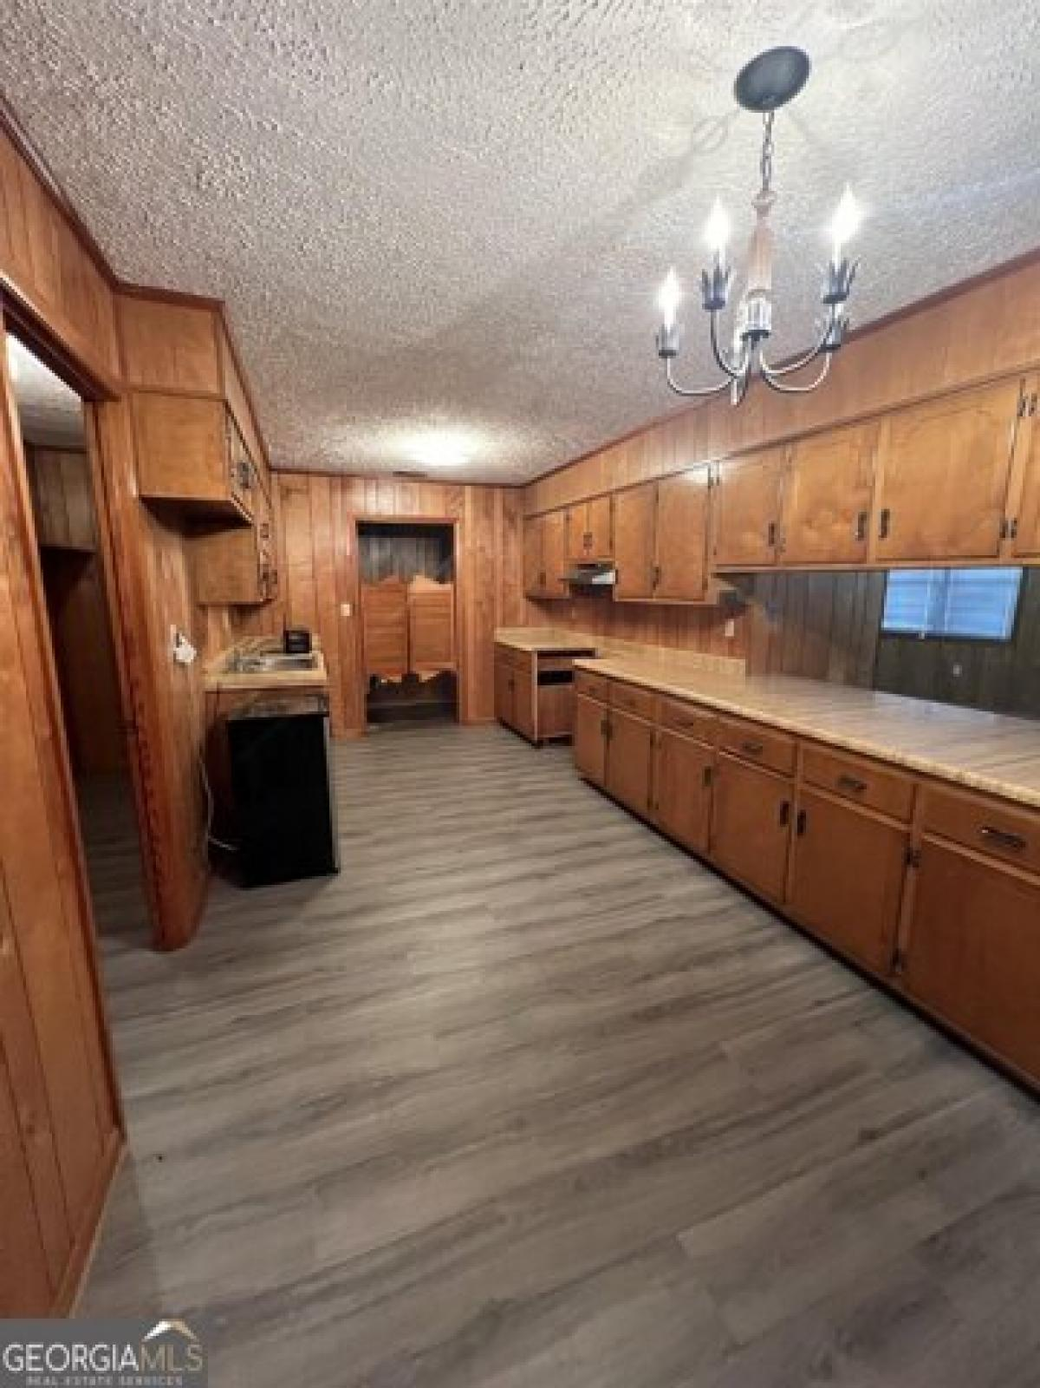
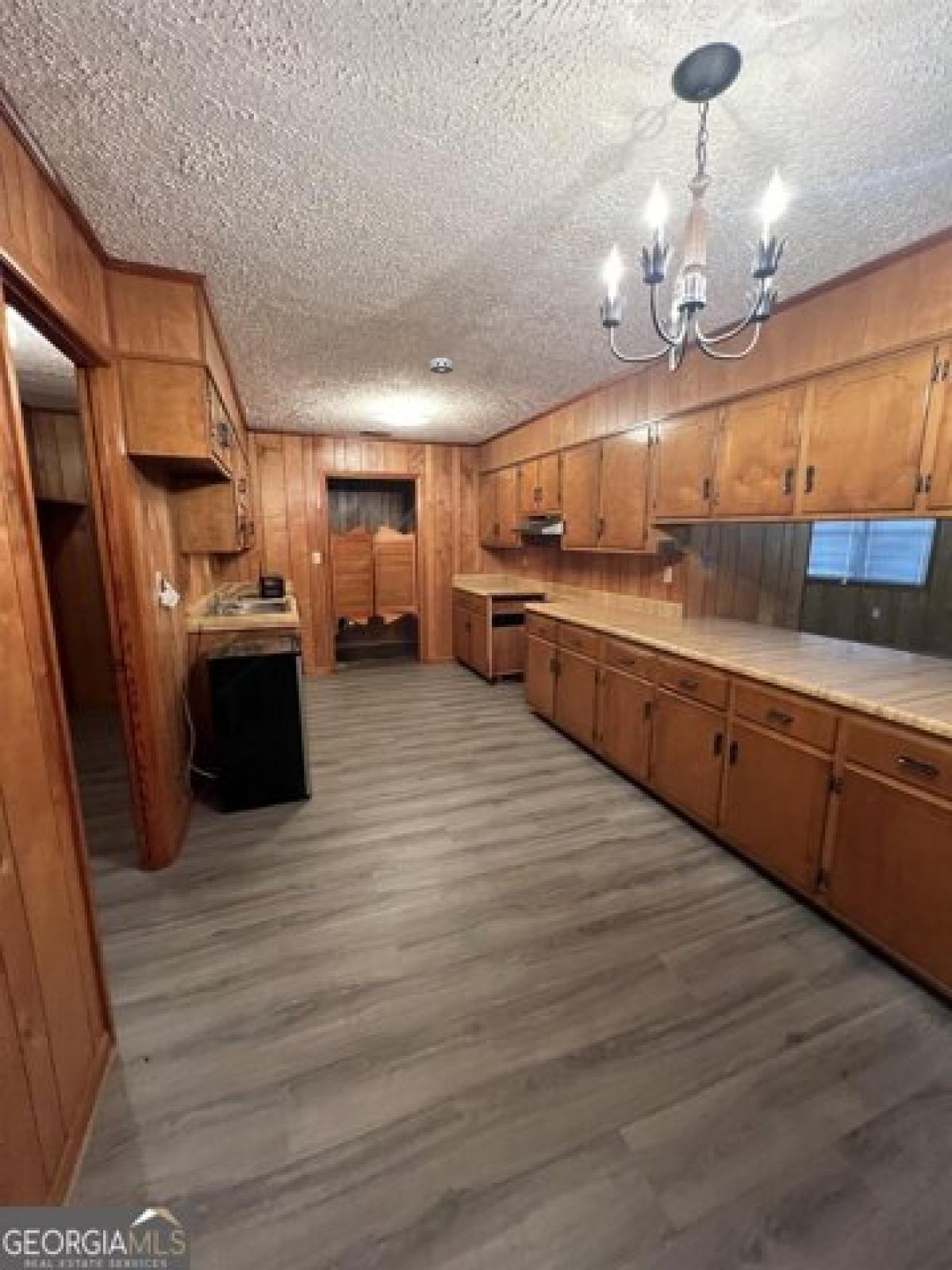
+ smoke detector (441, 365)
